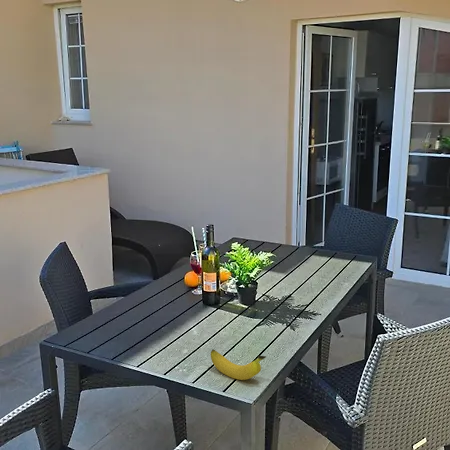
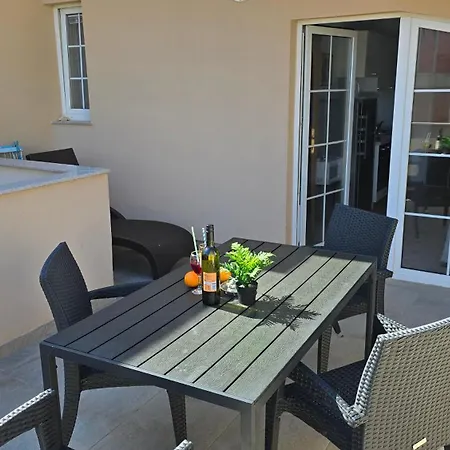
- banana (235, 364)
